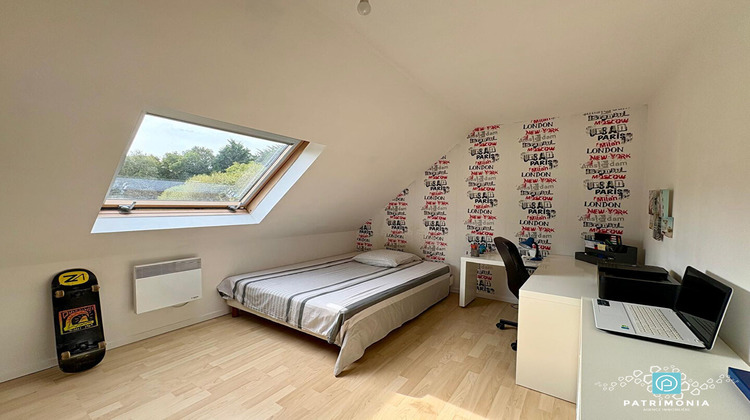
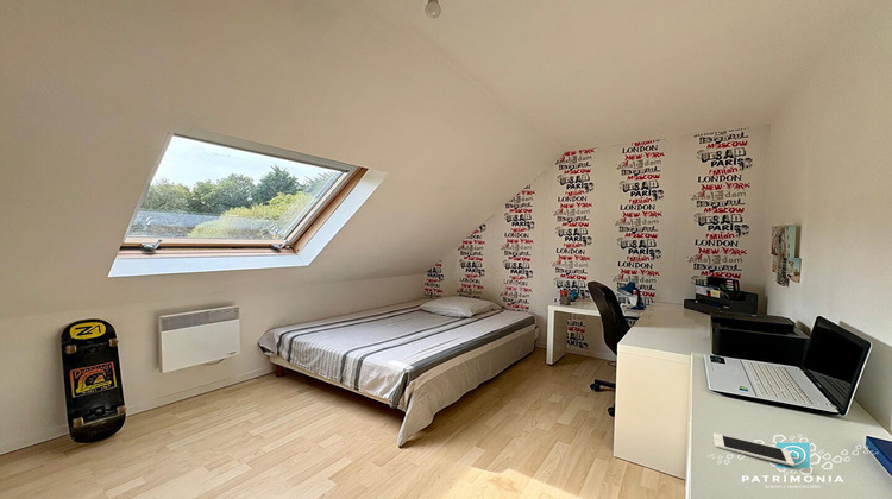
+ cell phone (750, 448)
